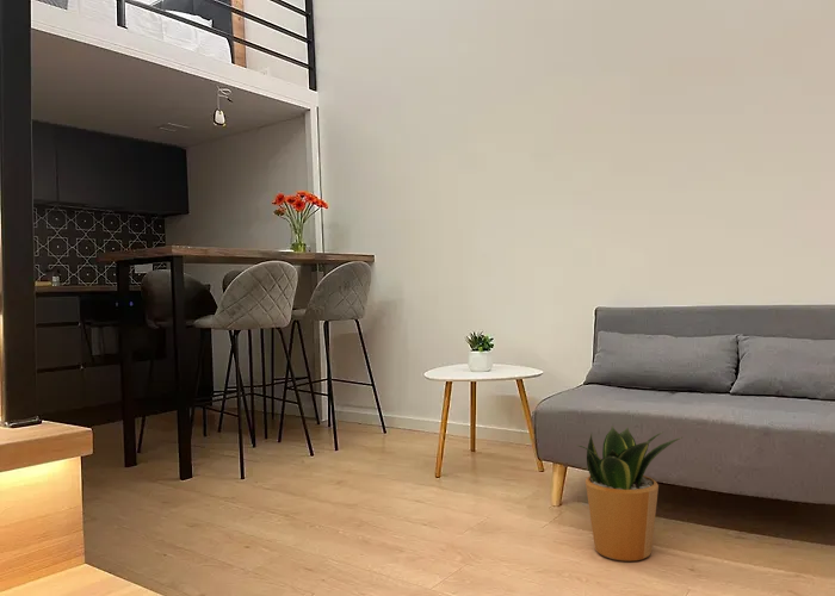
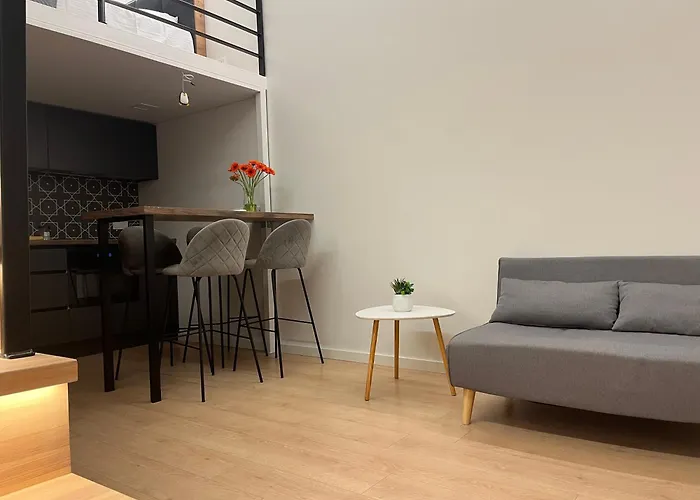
- potted plant (627, 490)
